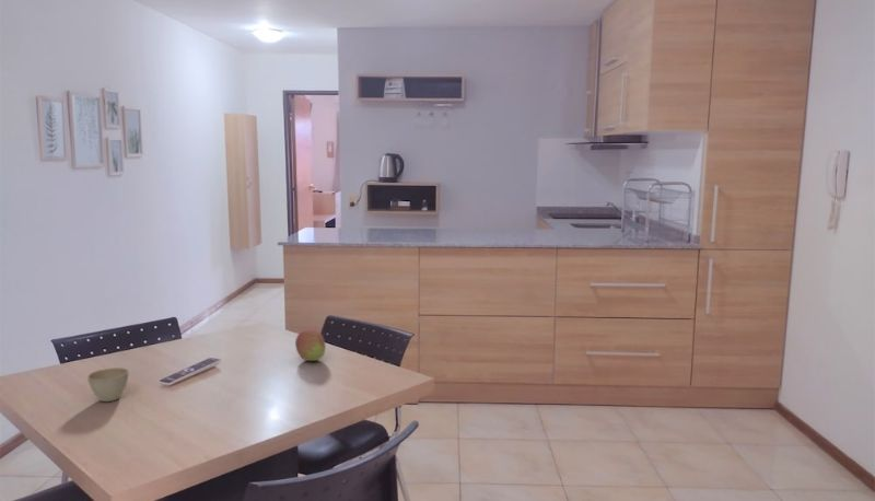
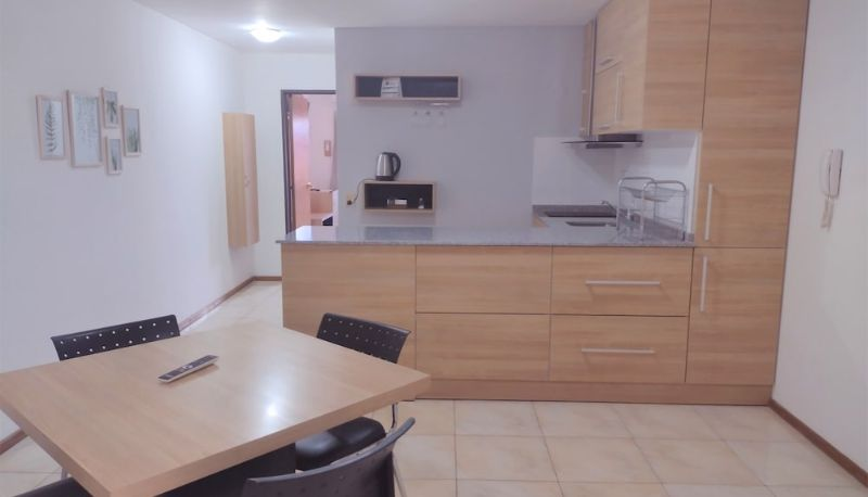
- flower pot (108, 385)
- fruit (311, 345)
